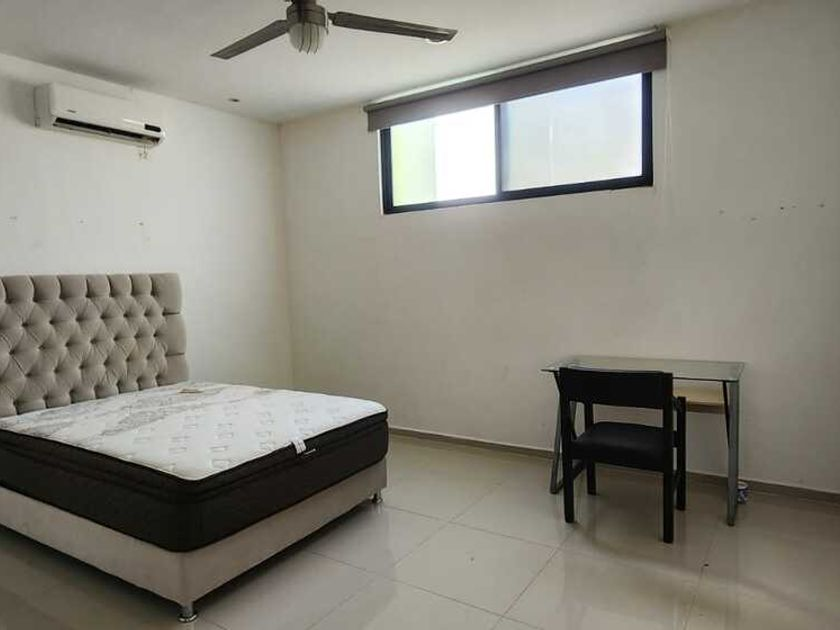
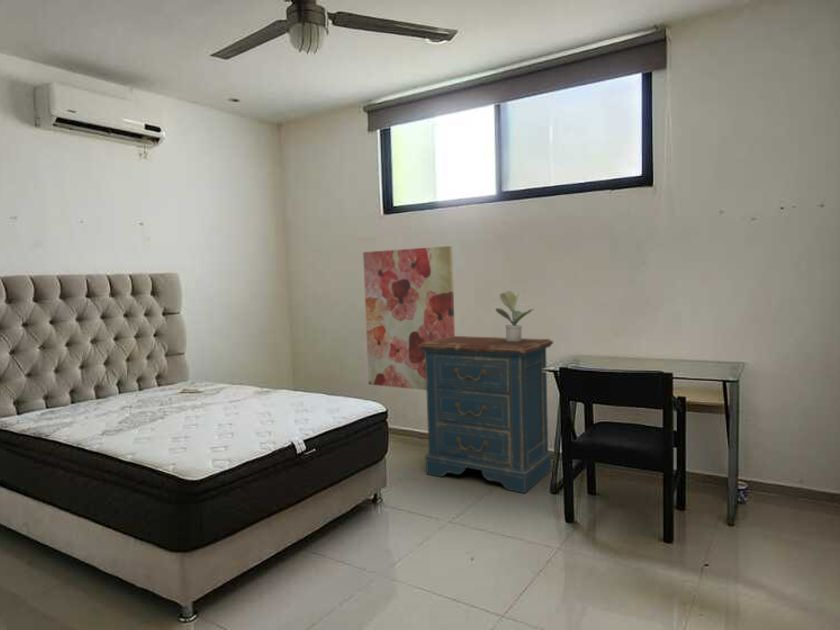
+ dresser (486, 407)
+ potted plant (515, 314)
+ wall art (408, 319)
